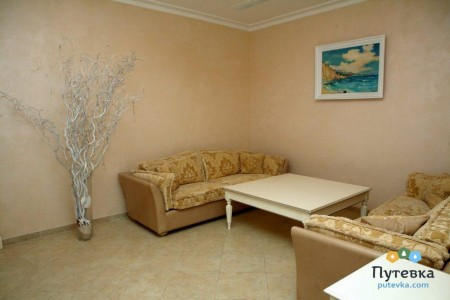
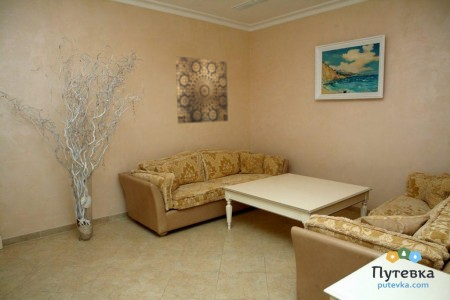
+ wall art (203, 91)
